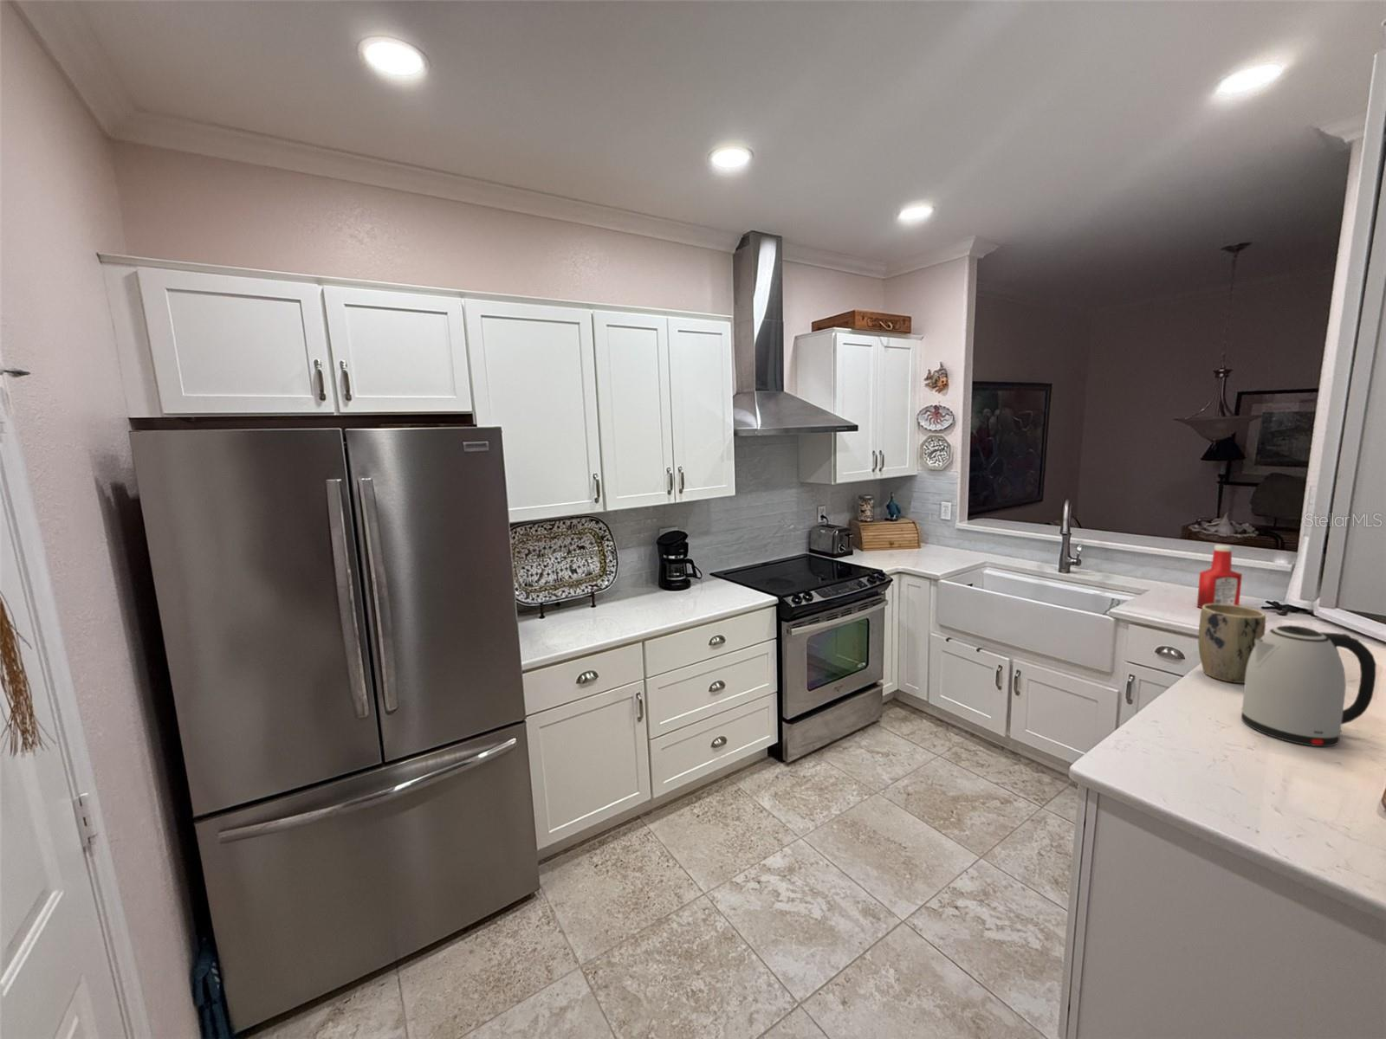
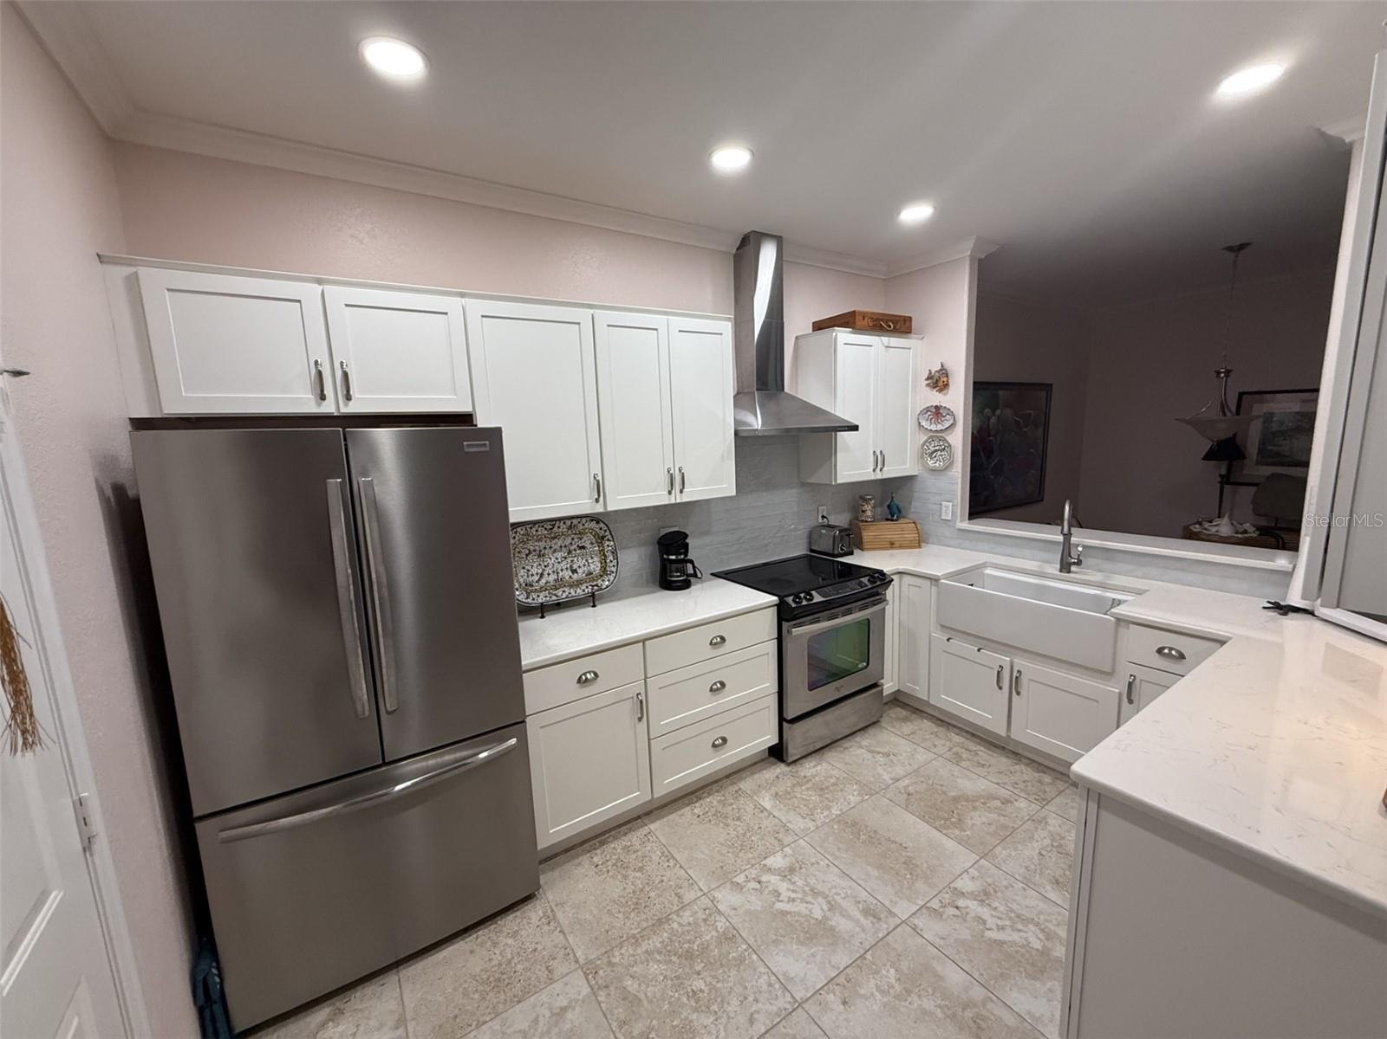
- kettle (1310, 680)
- soap bottle (1220, 576)
- plant pot (1229, 643)
